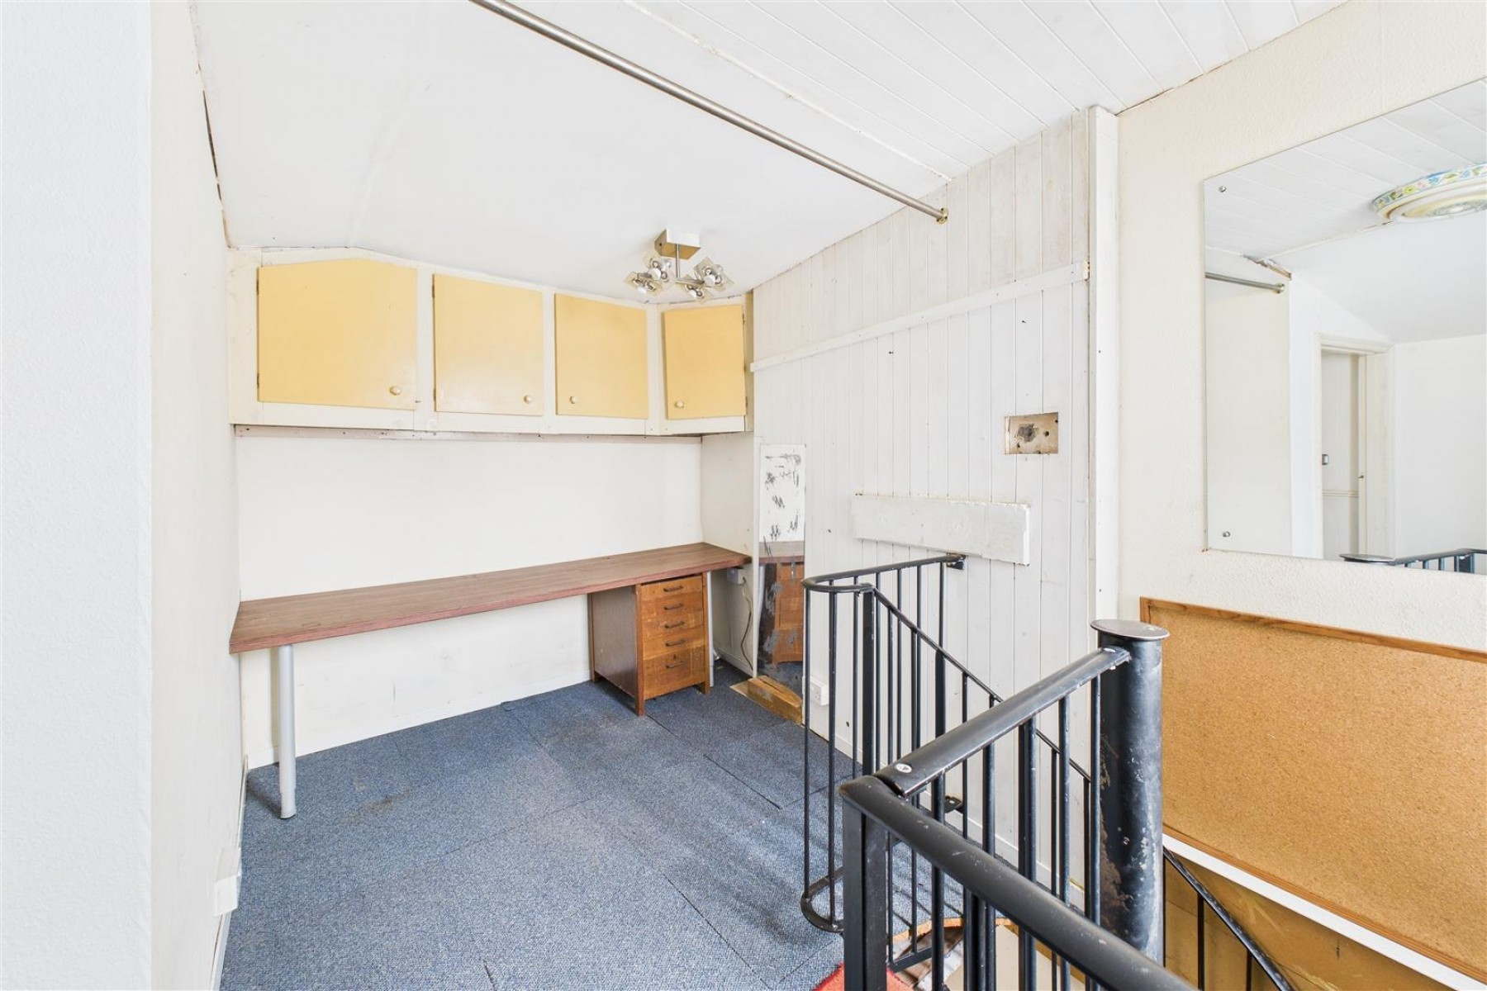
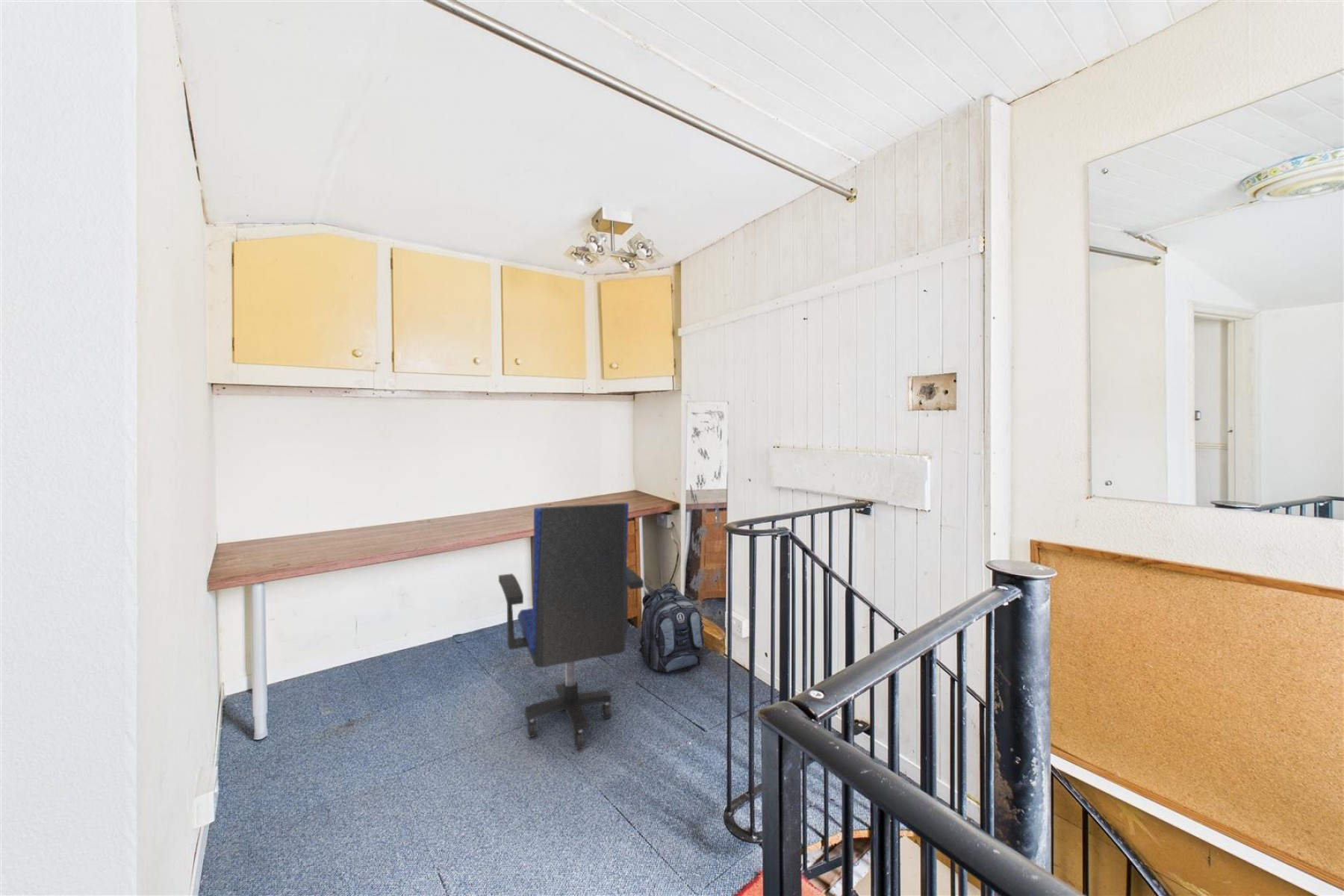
+ office chair (572, 615)
+ backpack (671, 621)
